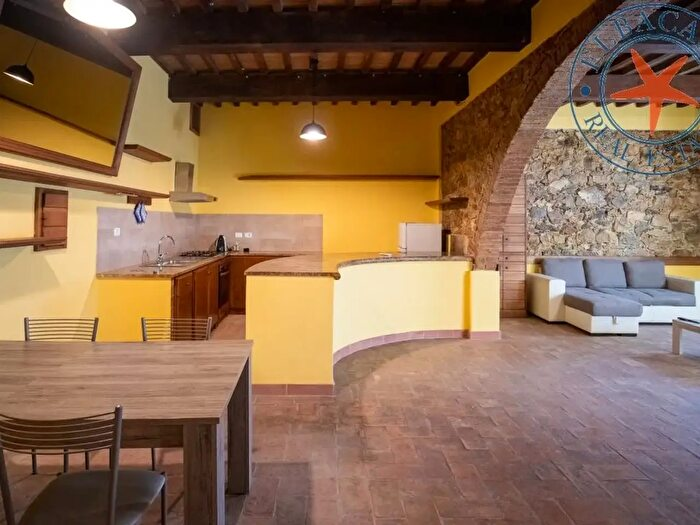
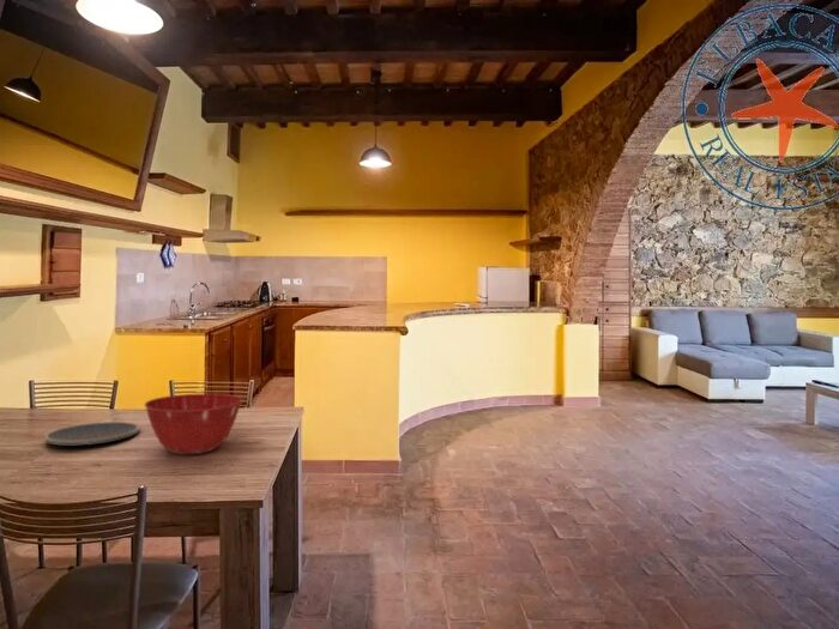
+ mixing bowl (194, 424)
+ plate (93, 434)
